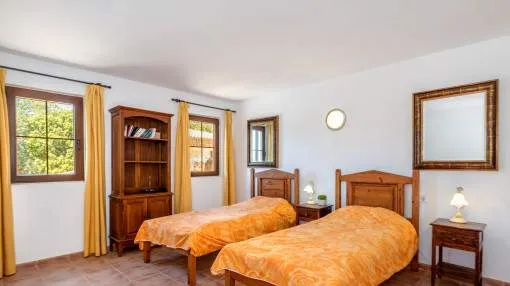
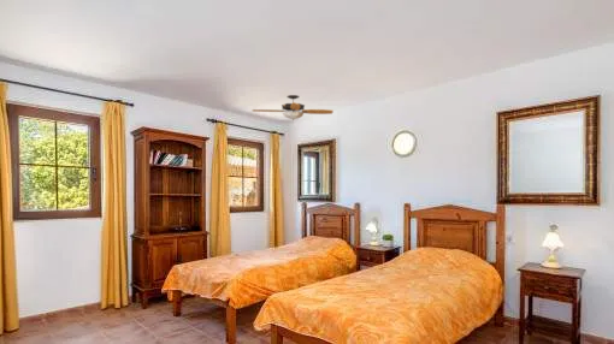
+ ceiling fan (293, 108)
